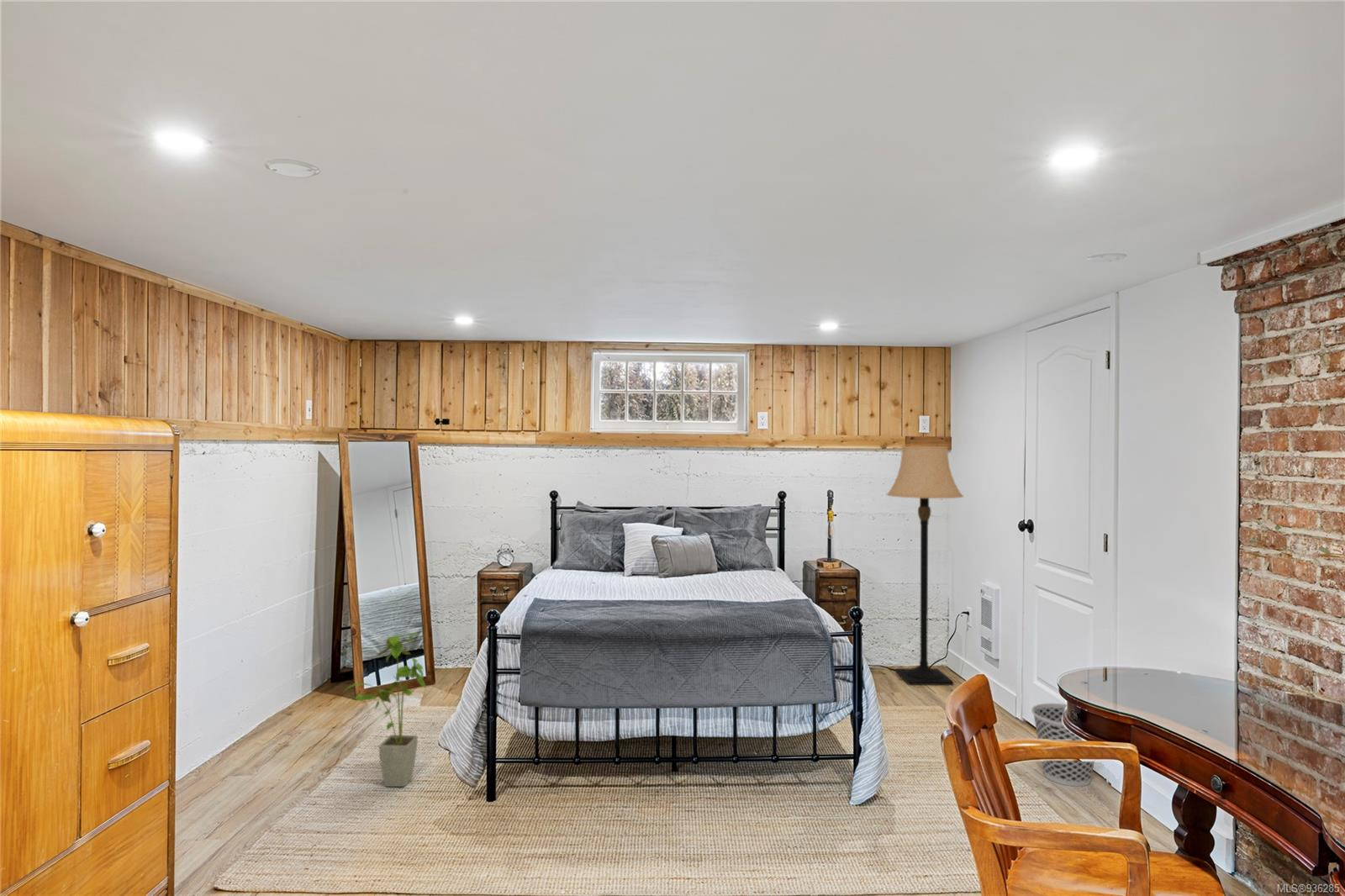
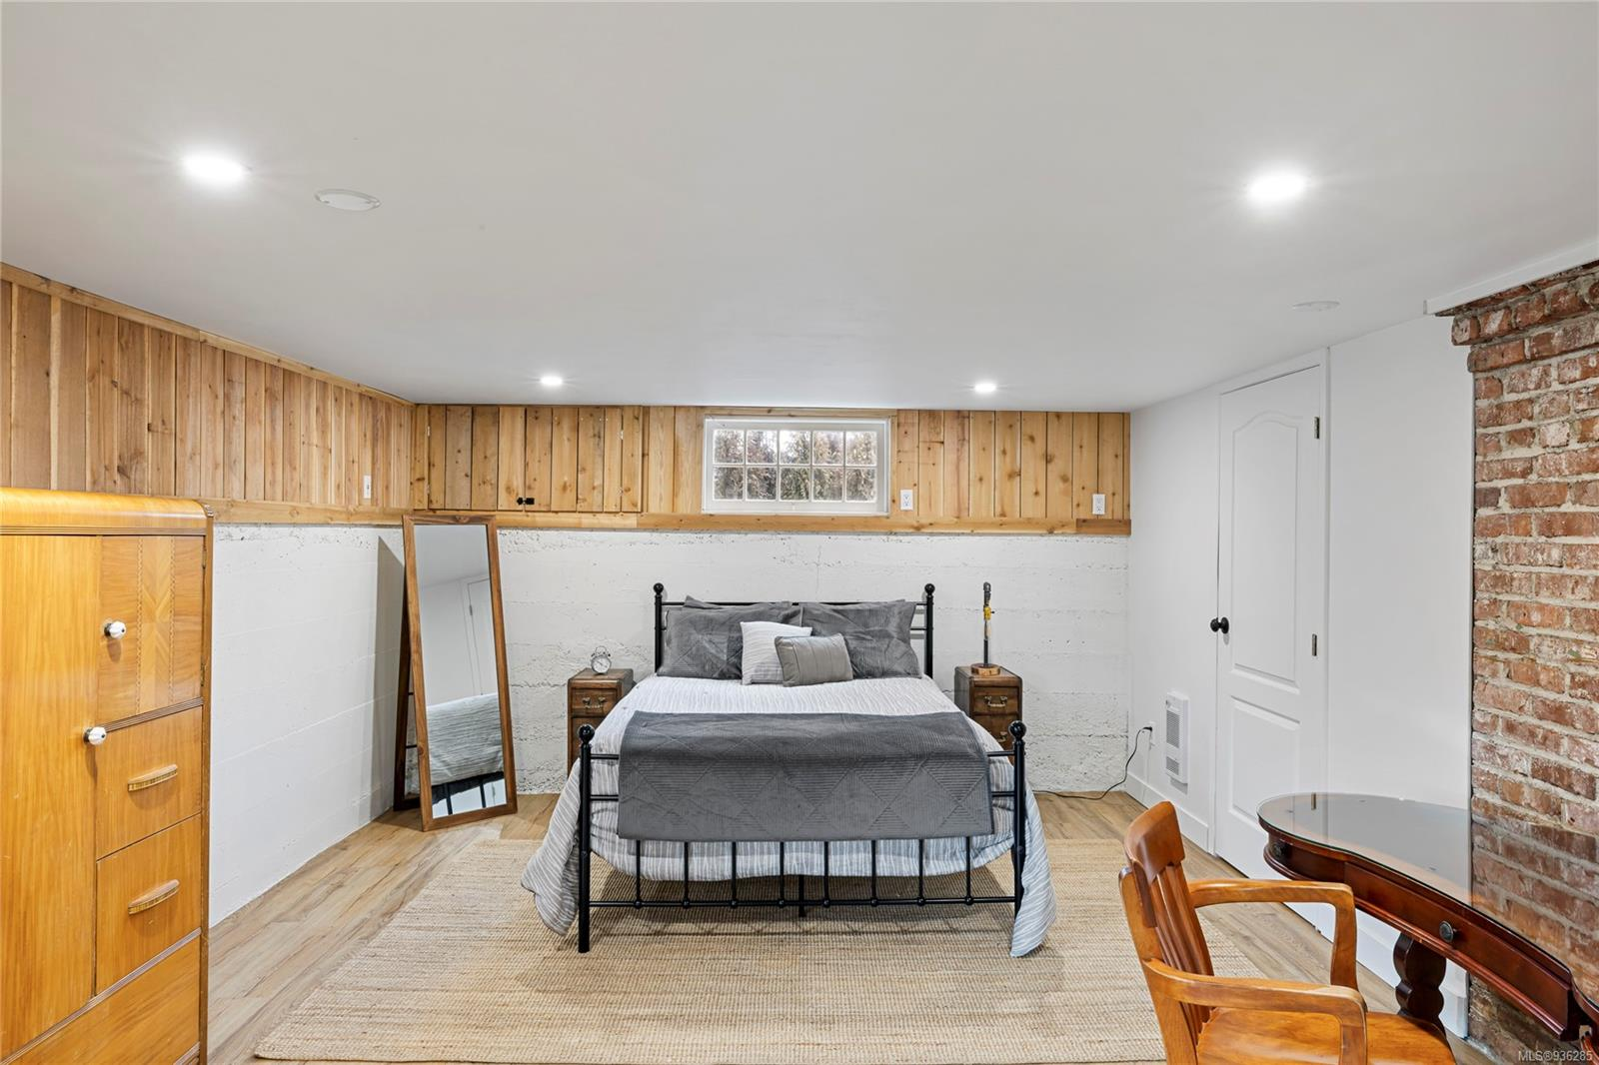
- lamp (924, 562)
- wastebasket (1067, 739)
- house plant (389, 708)
